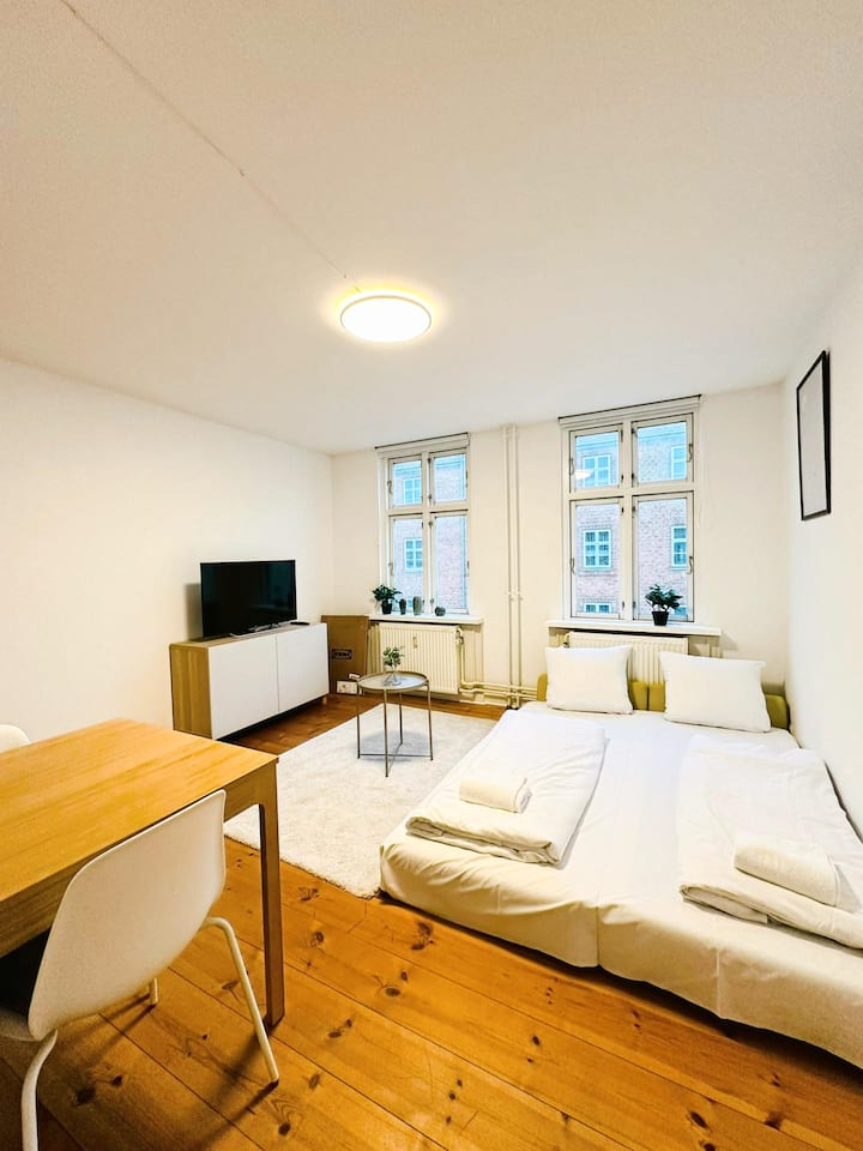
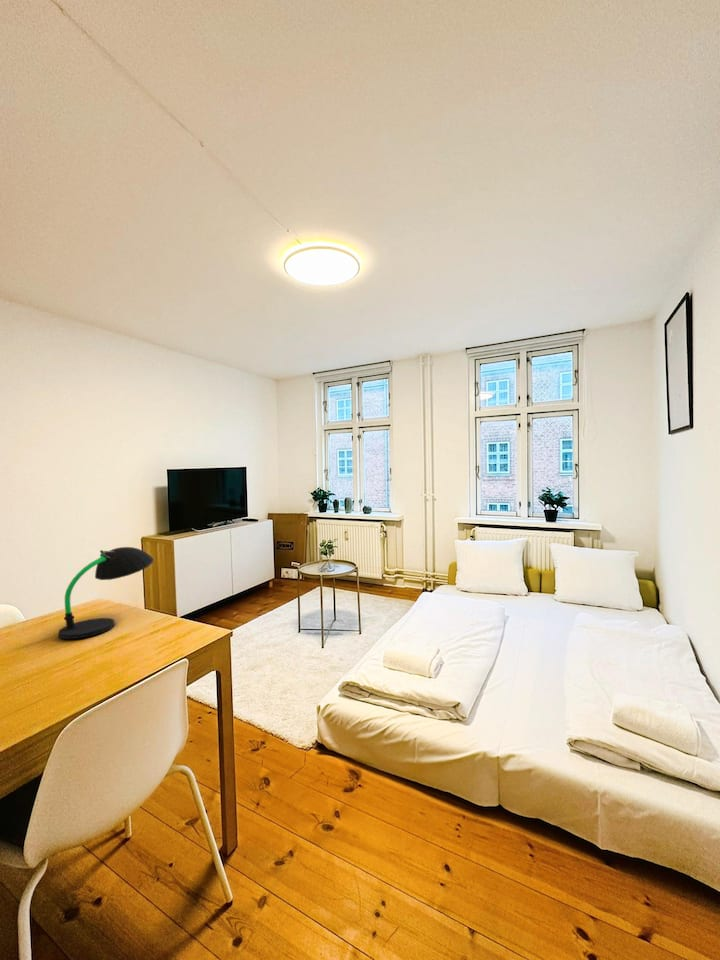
+ desk lamp (109, 579)
